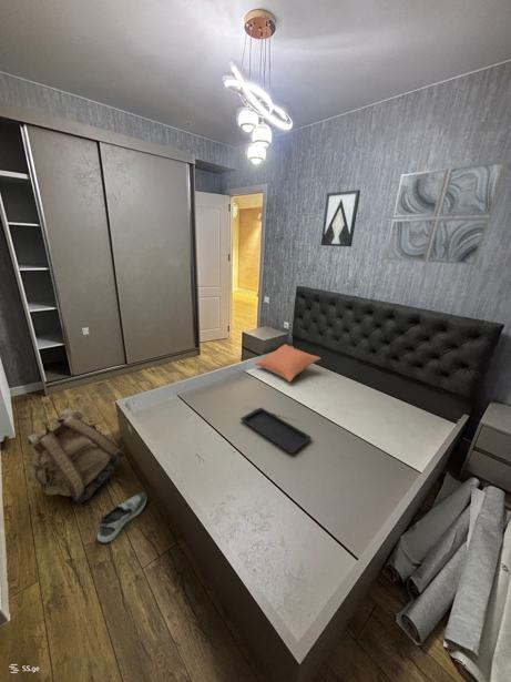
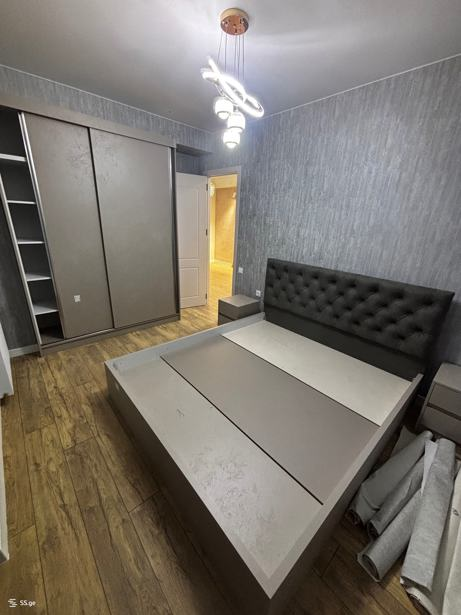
- wall art (338, 220)
- serving tray (274, 429)
- shoe (122, 510)
- pillow (287, 360)
- wall art (436, 215)
- backpack (78, 446)
